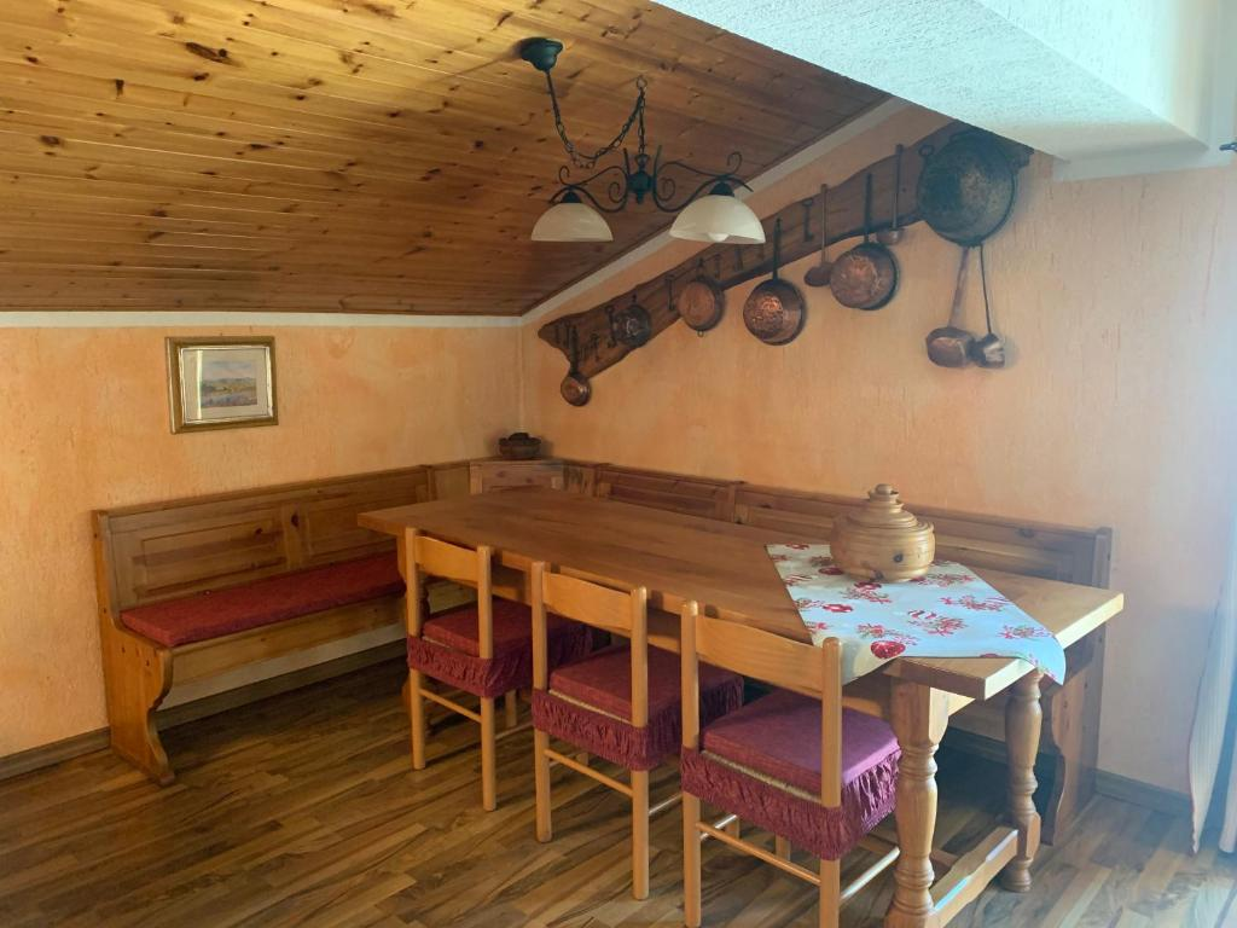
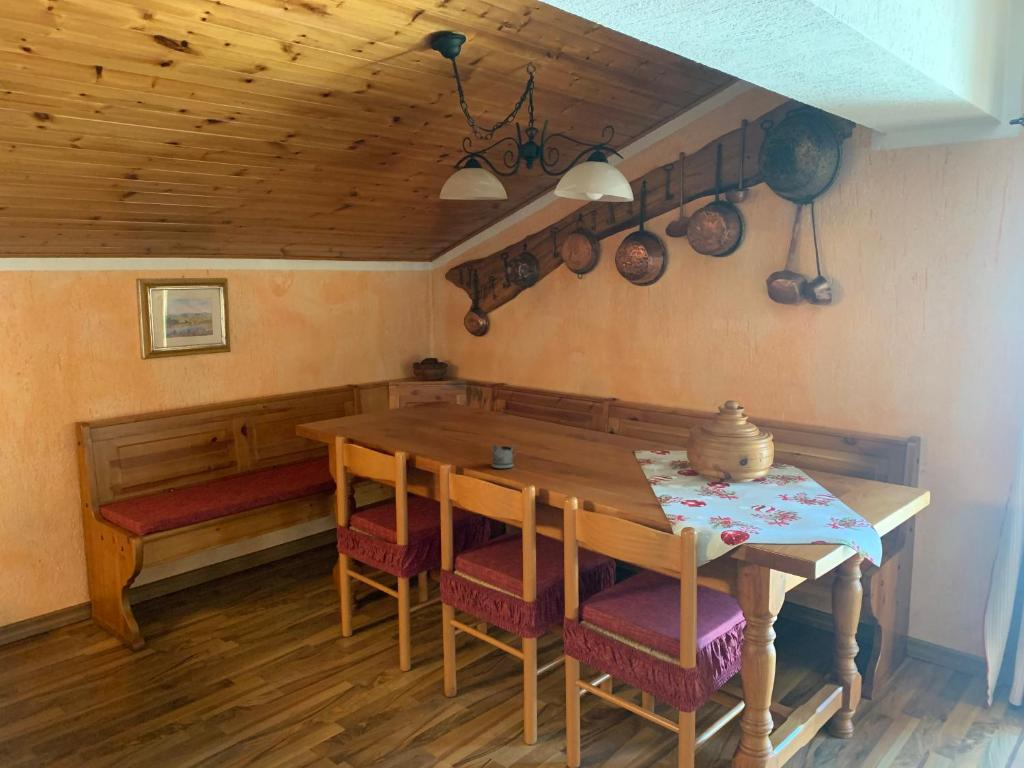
+ tea glass holder (505, 454)
